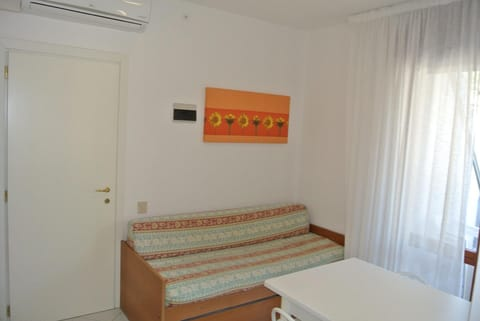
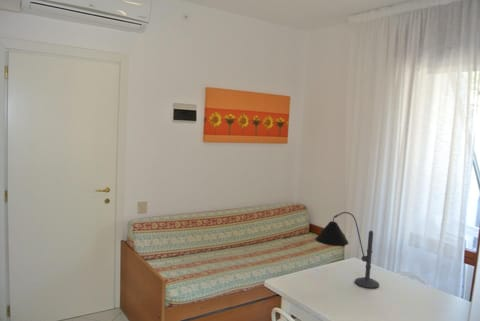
+ desk lamp (347, 244)
